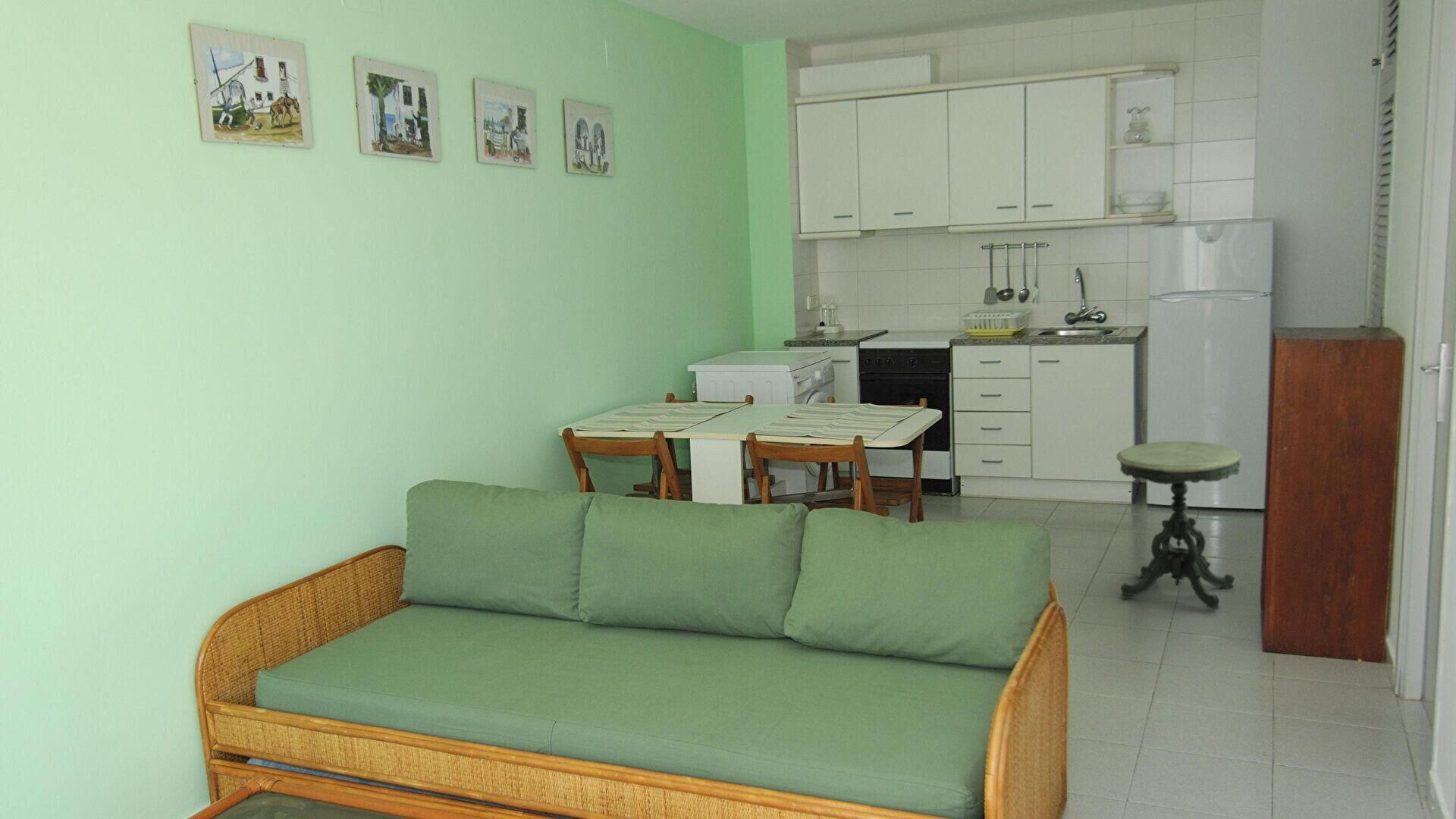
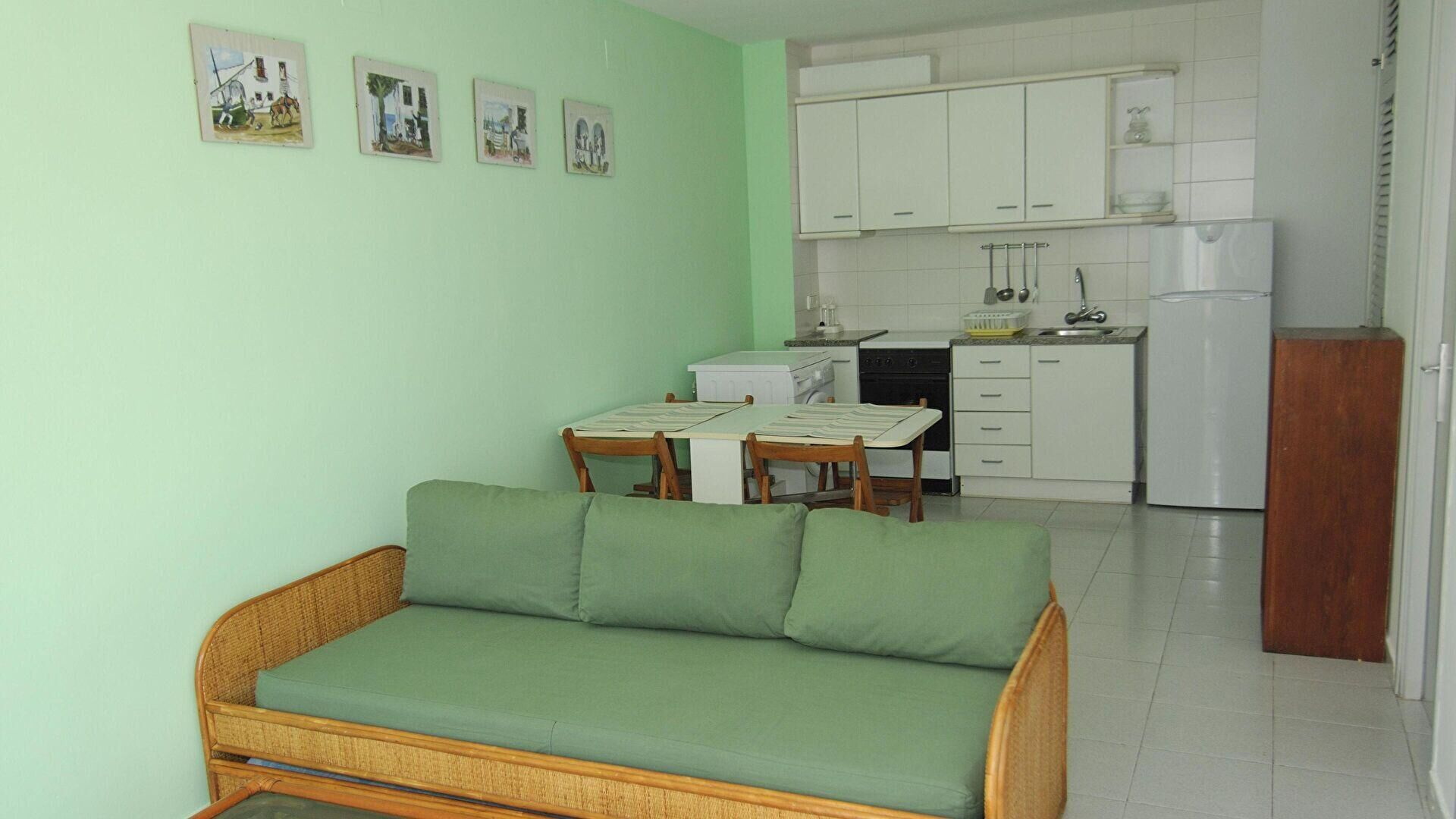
- side table (1177, 522)
